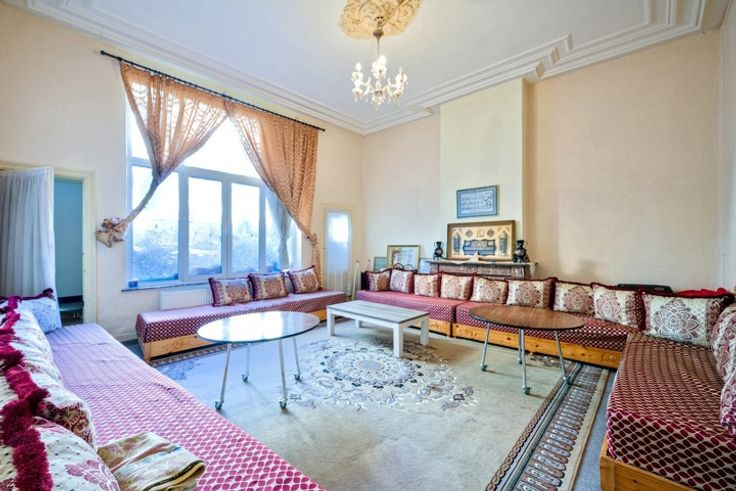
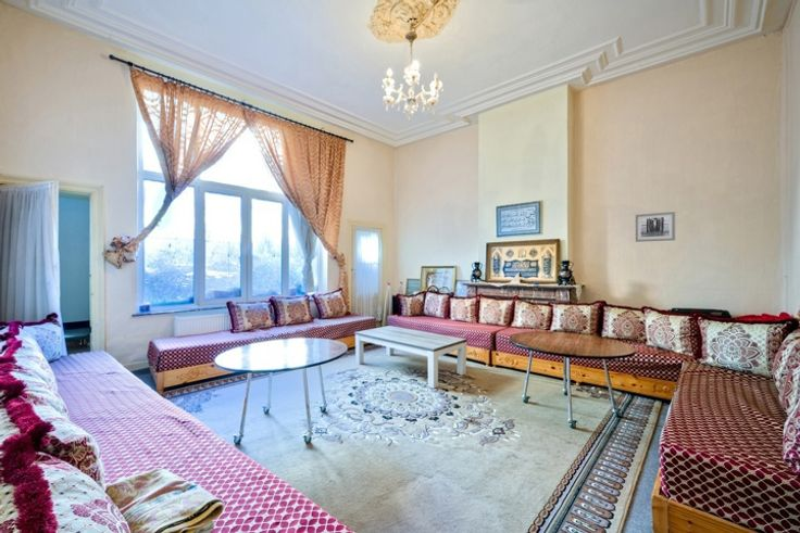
+ wall art (654, 227)
